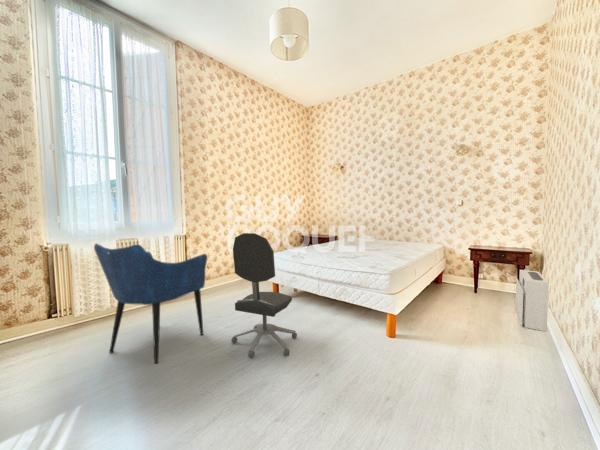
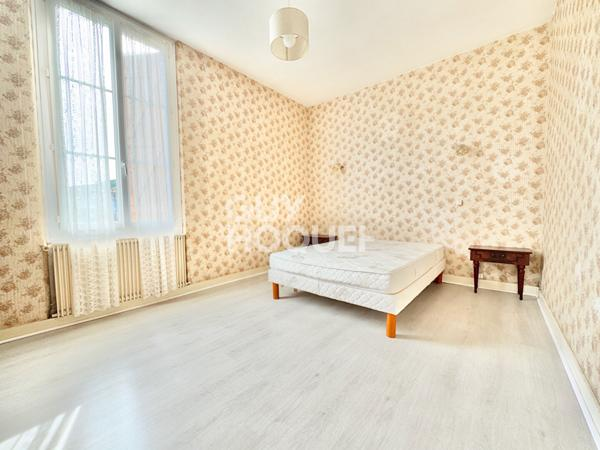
- armchair (149, 293)
- office chair (263, 292)
- air purifier (530, 297)
